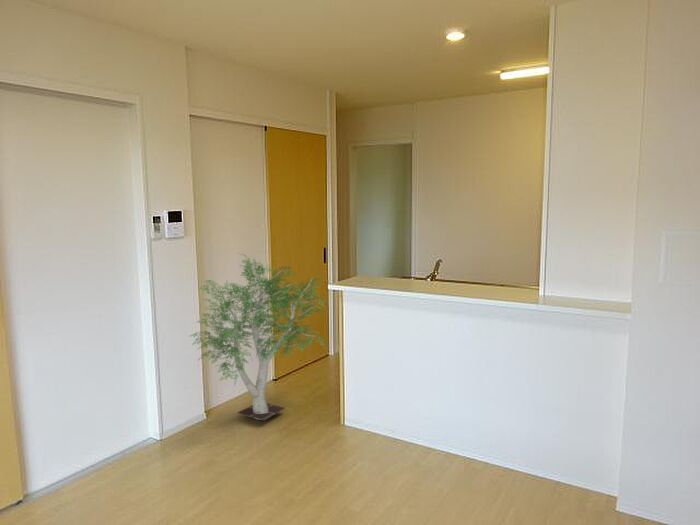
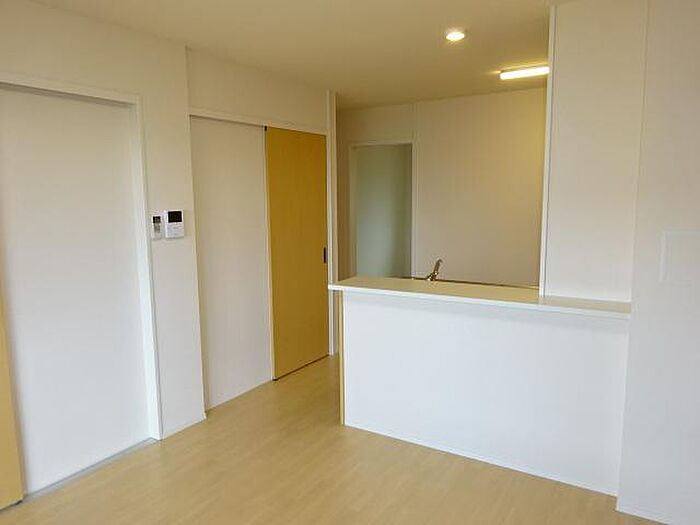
- potted tree (272, 331)
